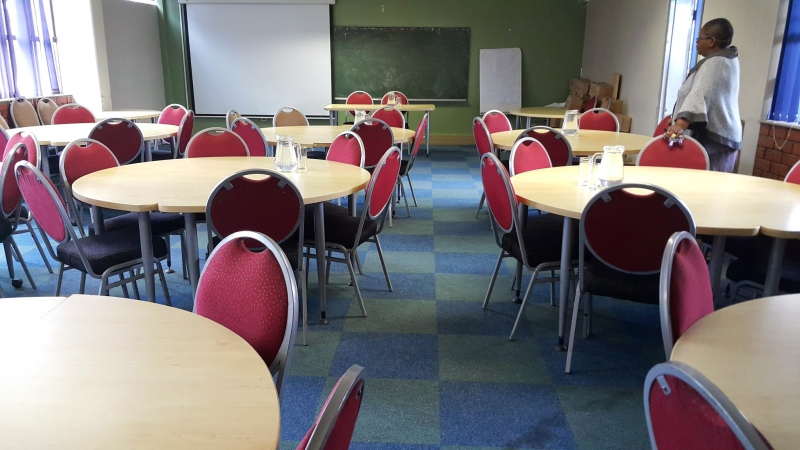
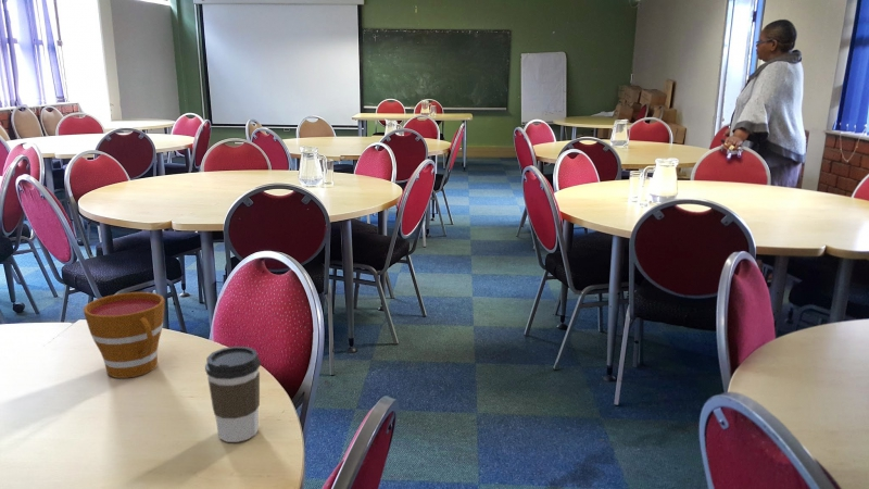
+ coffee cup (235, 394)
+ cup (131, 337)
